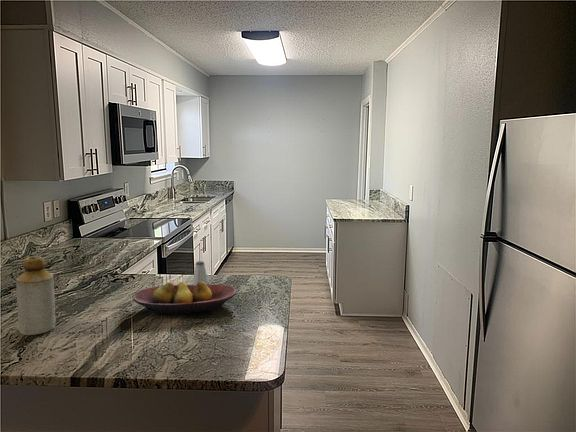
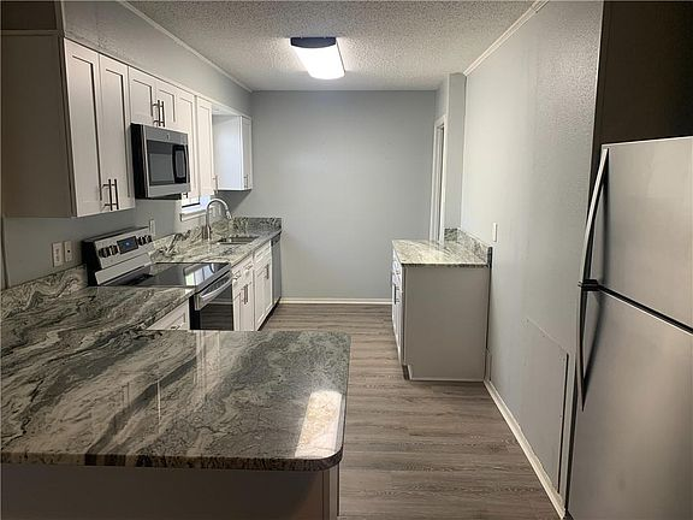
- fruit bowl (186, 294)
- saltshaker (200, 272)
- bottle (35, 293)
